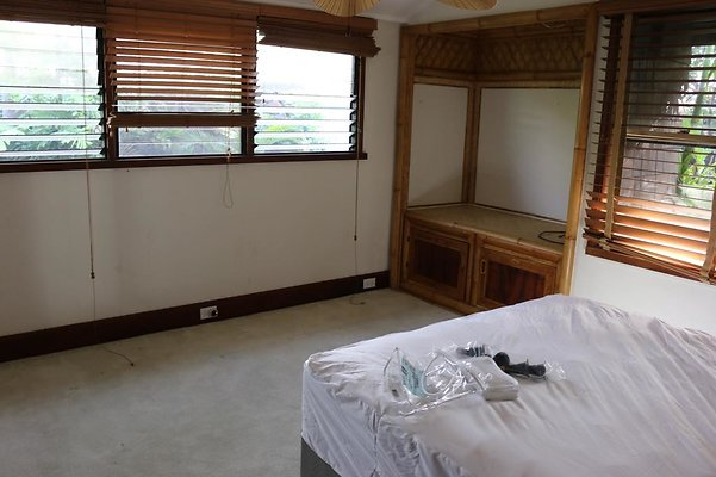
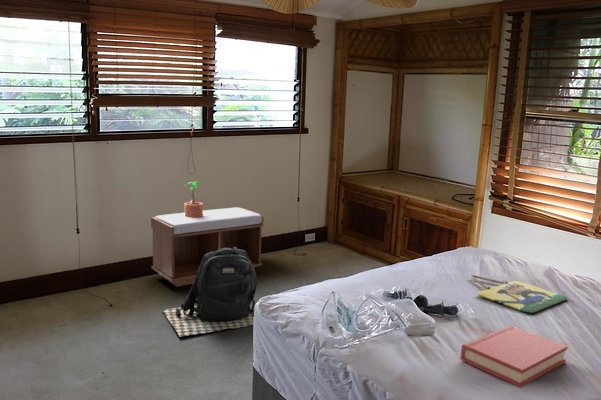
+ potted plant (193, 198)
+ backpack (215, 281)
+ bench (208, 243)
+ hardback book (514, 353)
+ home sign (506, 290)
